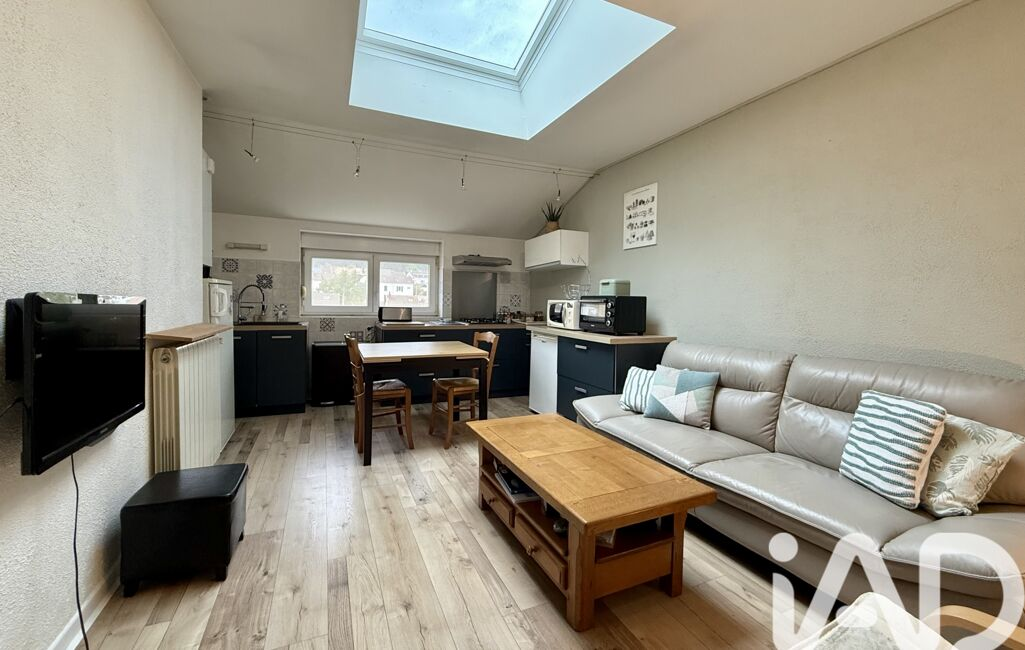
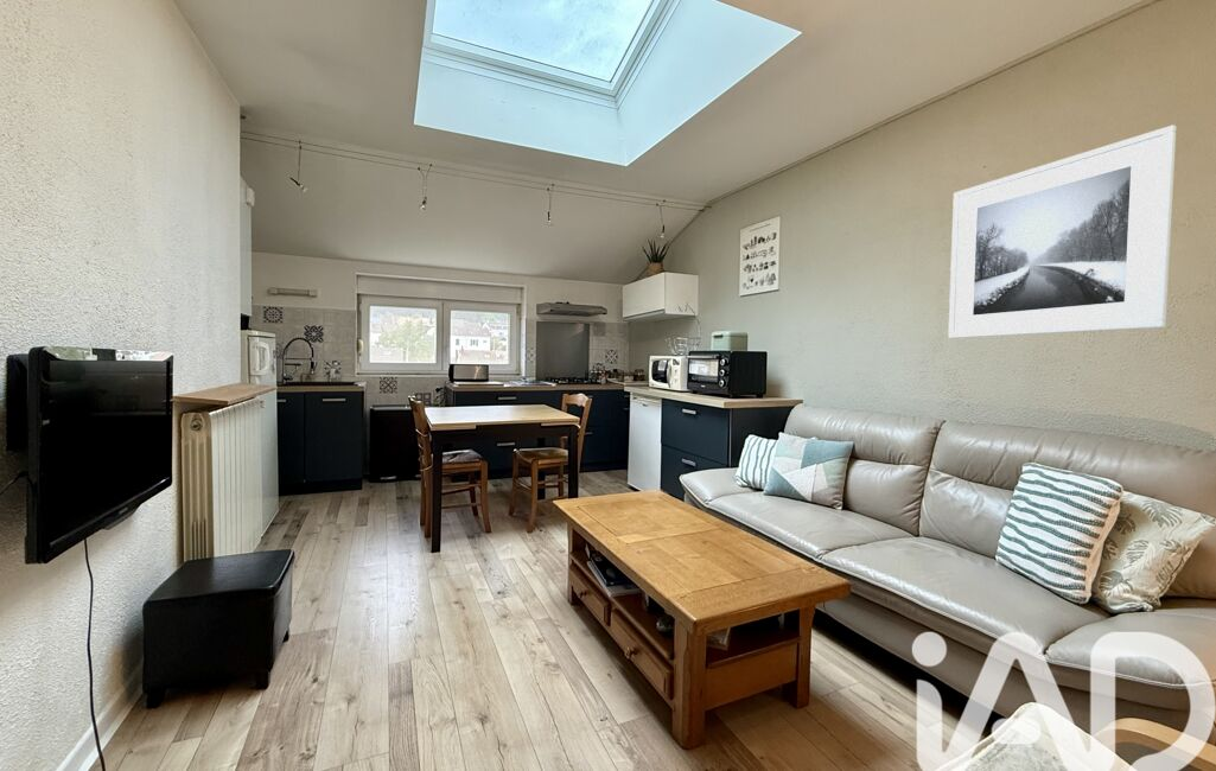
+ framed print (1043, 249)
